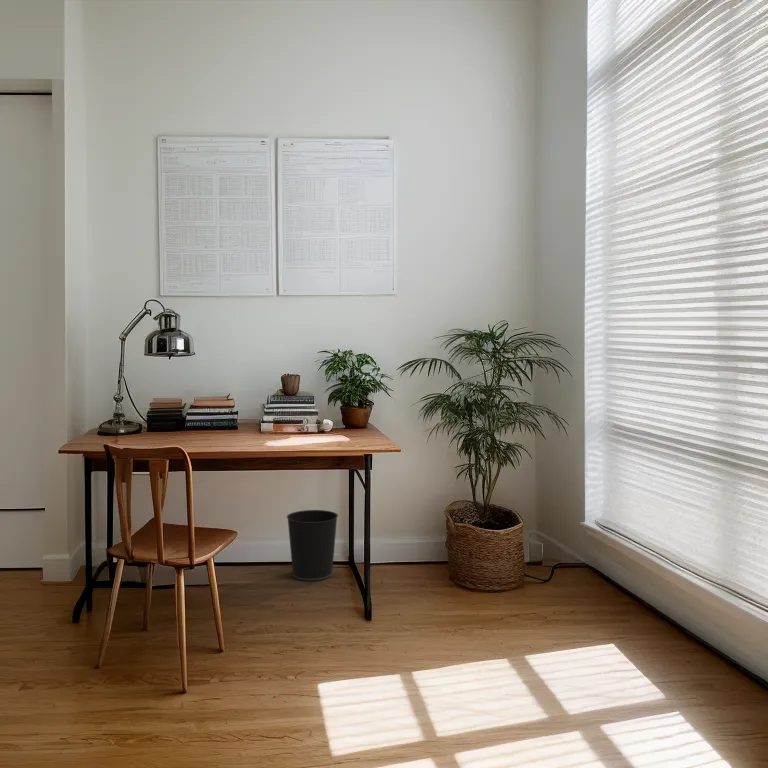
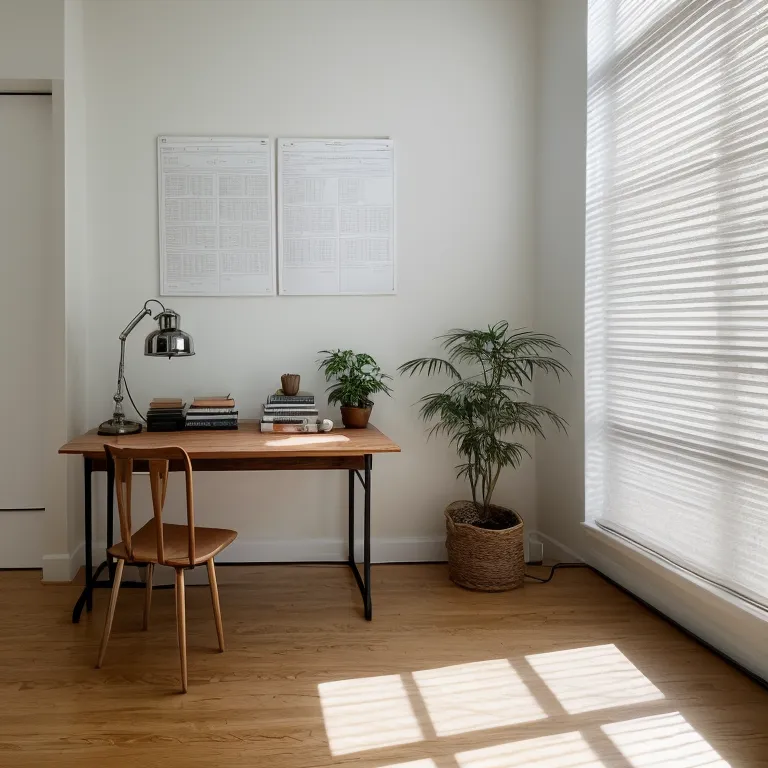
- wastebasket (312, 545)
